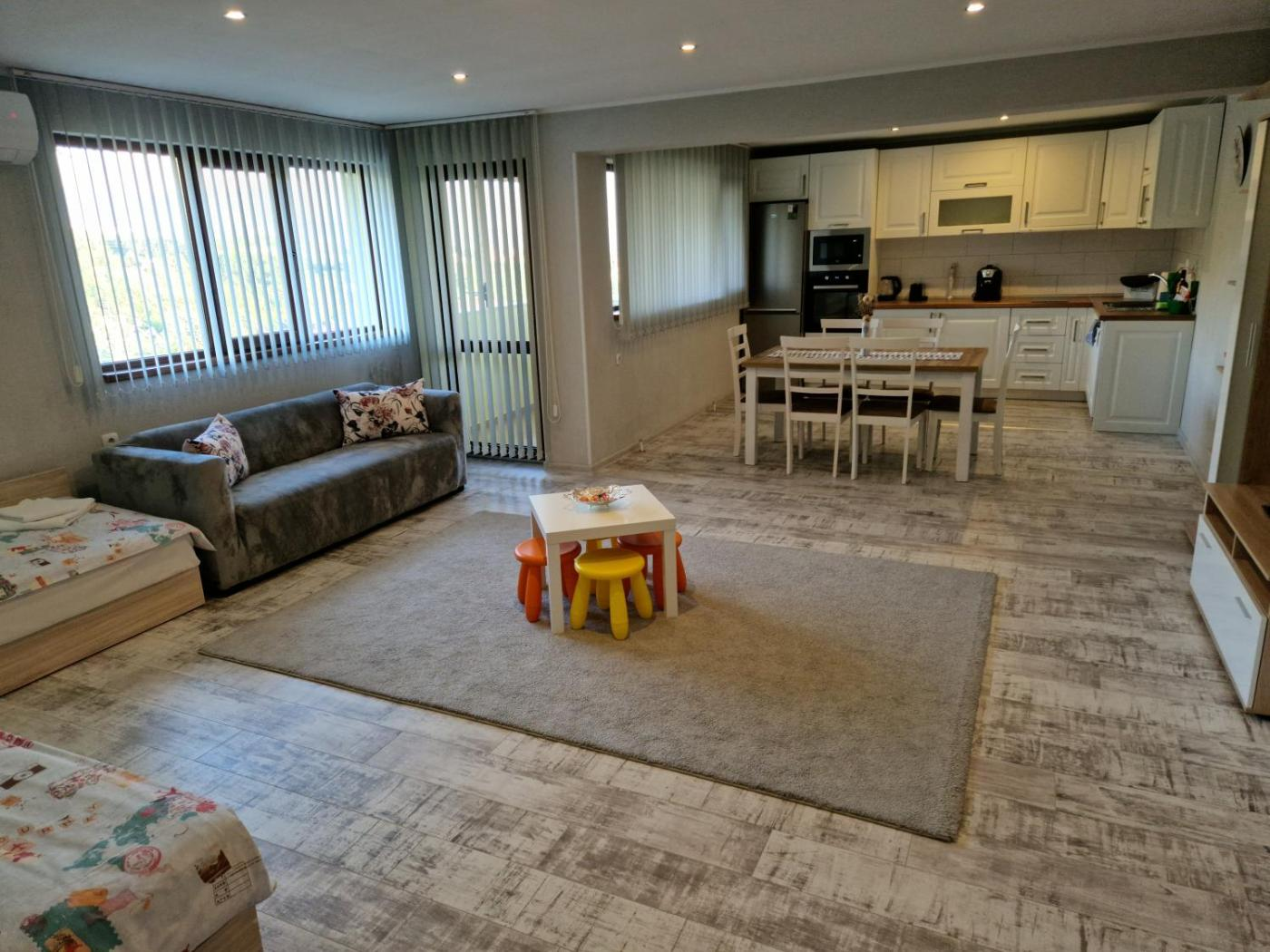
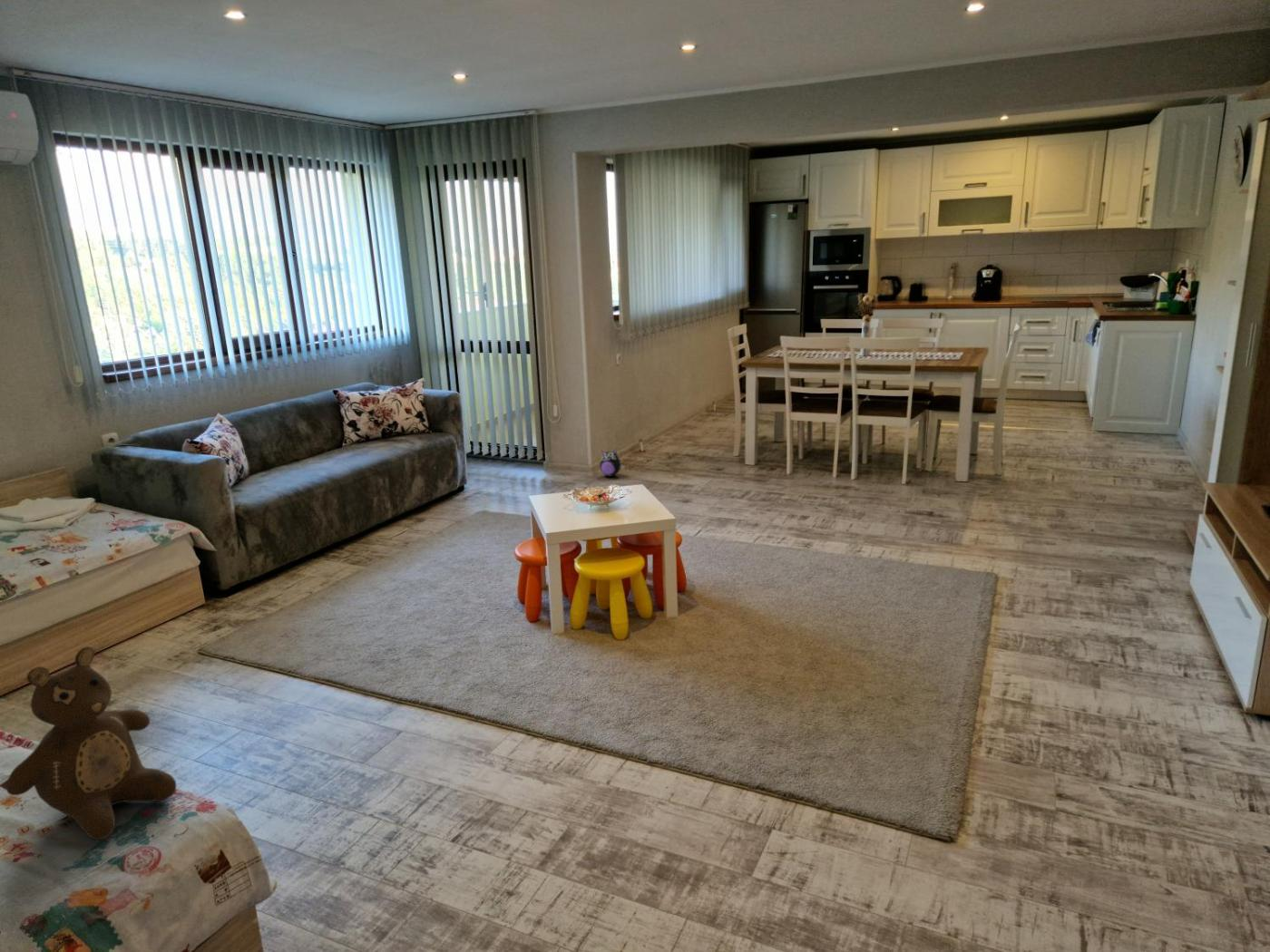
+ teddy bear (93, 736)
+ plush toy (611, 461)
